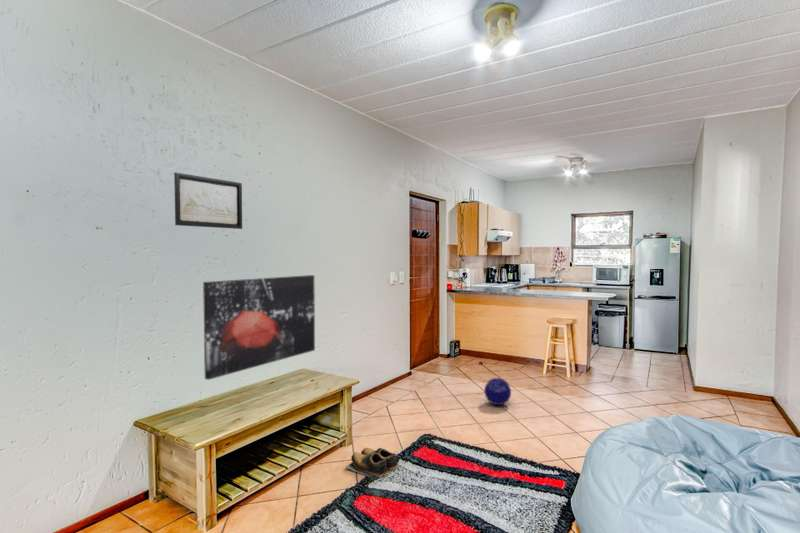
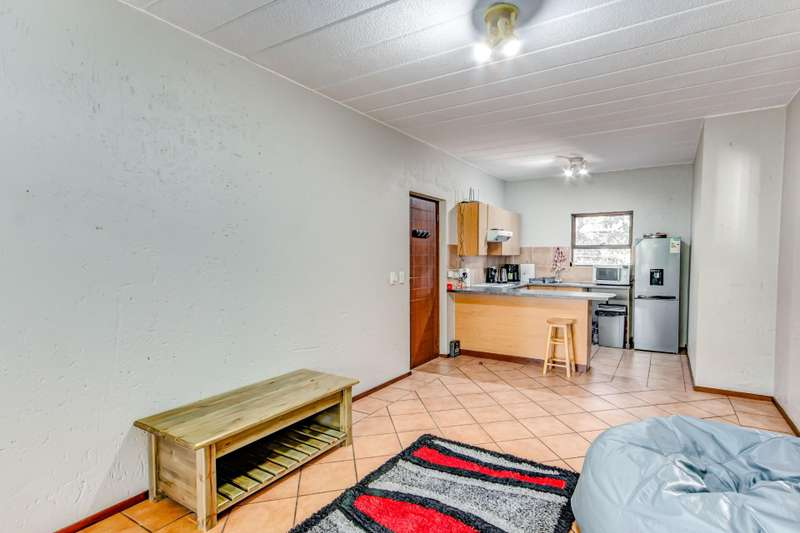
- ball (497, 391)
- shoes (374, 458)
- wall art (210, 202)
- wall art (266, 320)
